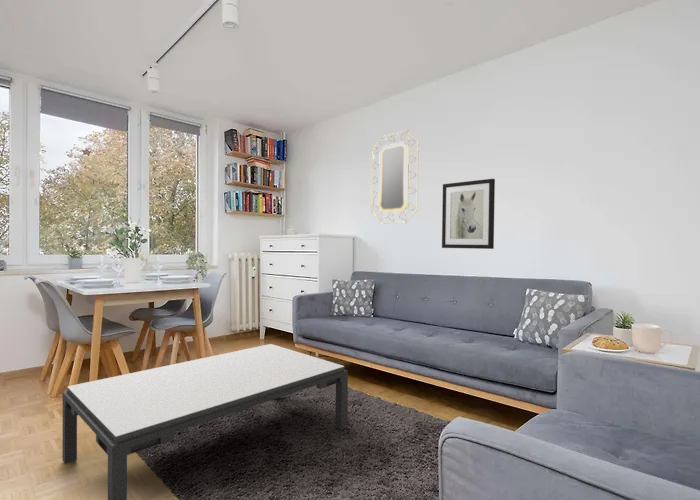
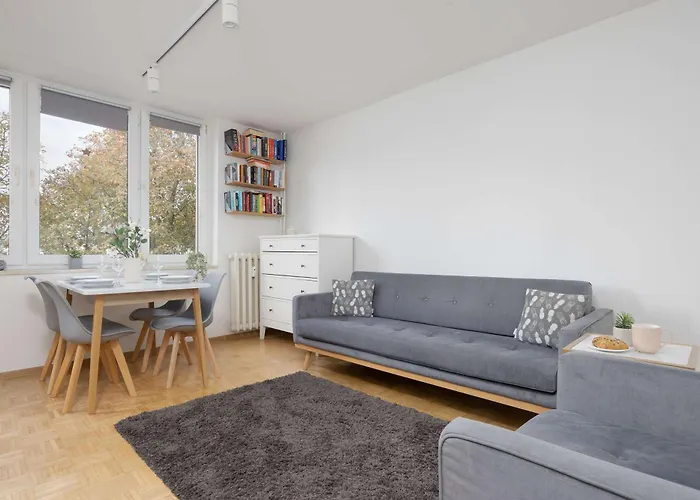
- wall art (467, 215)
- home mirror (392, 177)
- coffee table (217, 409)
